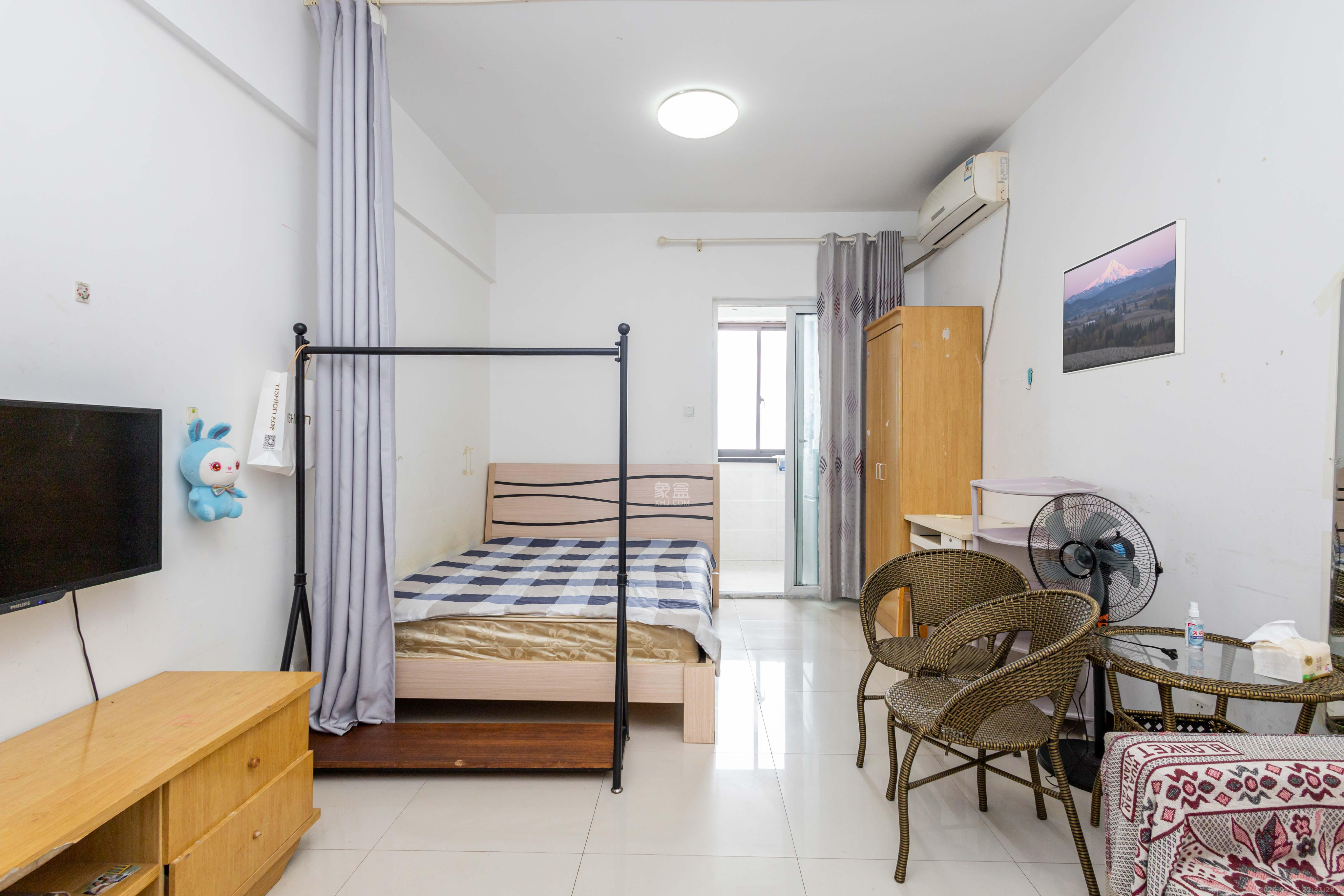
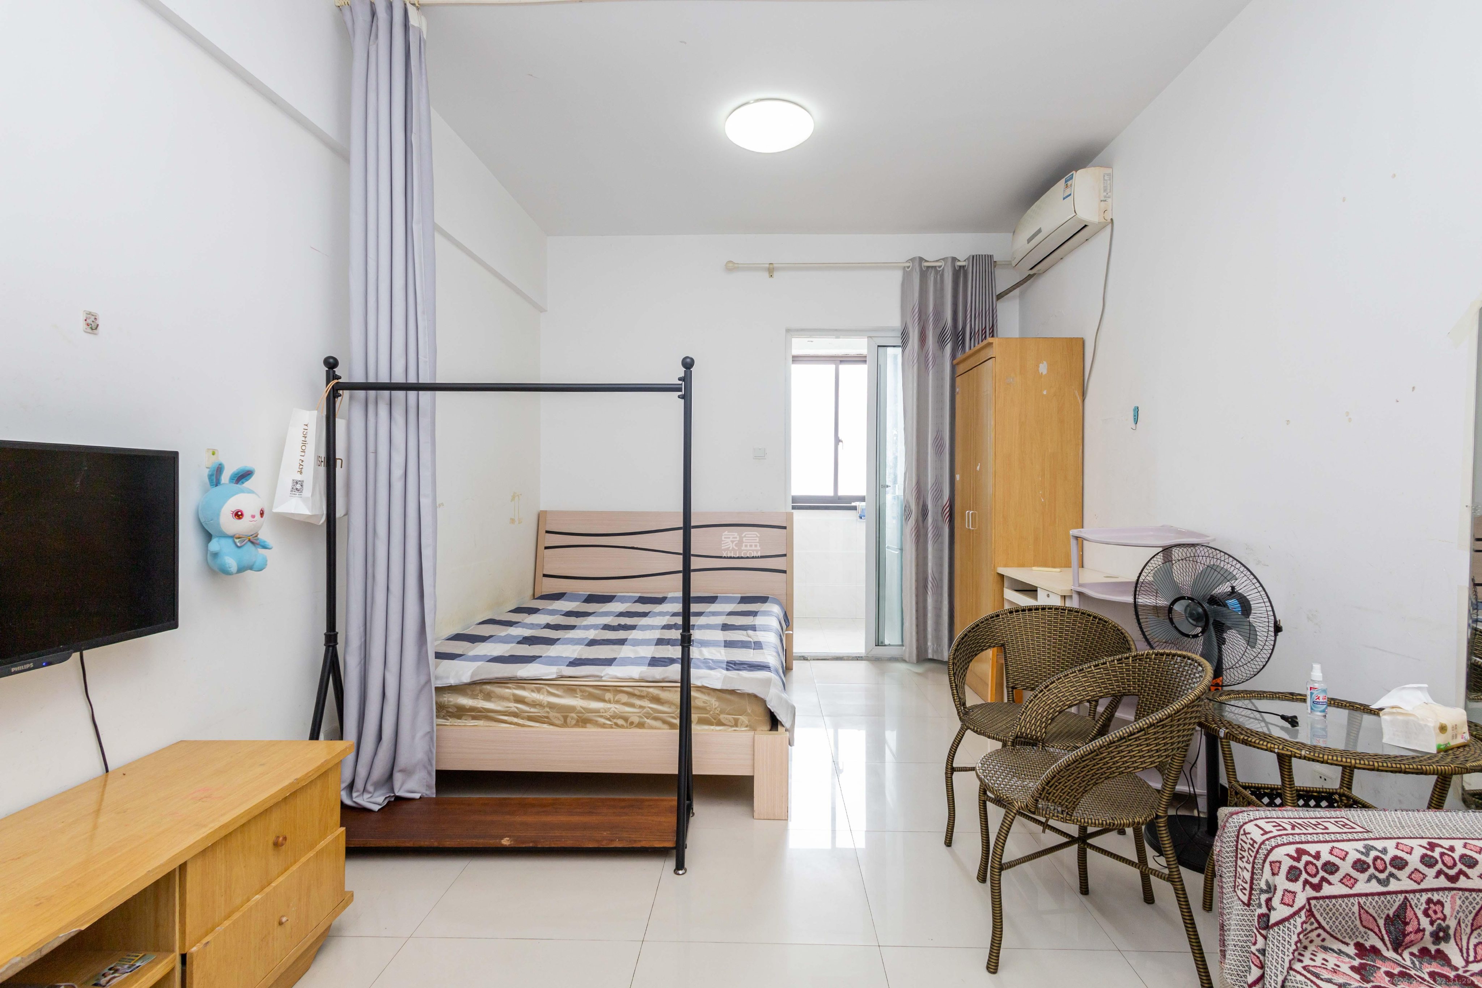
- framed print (1116, 307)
